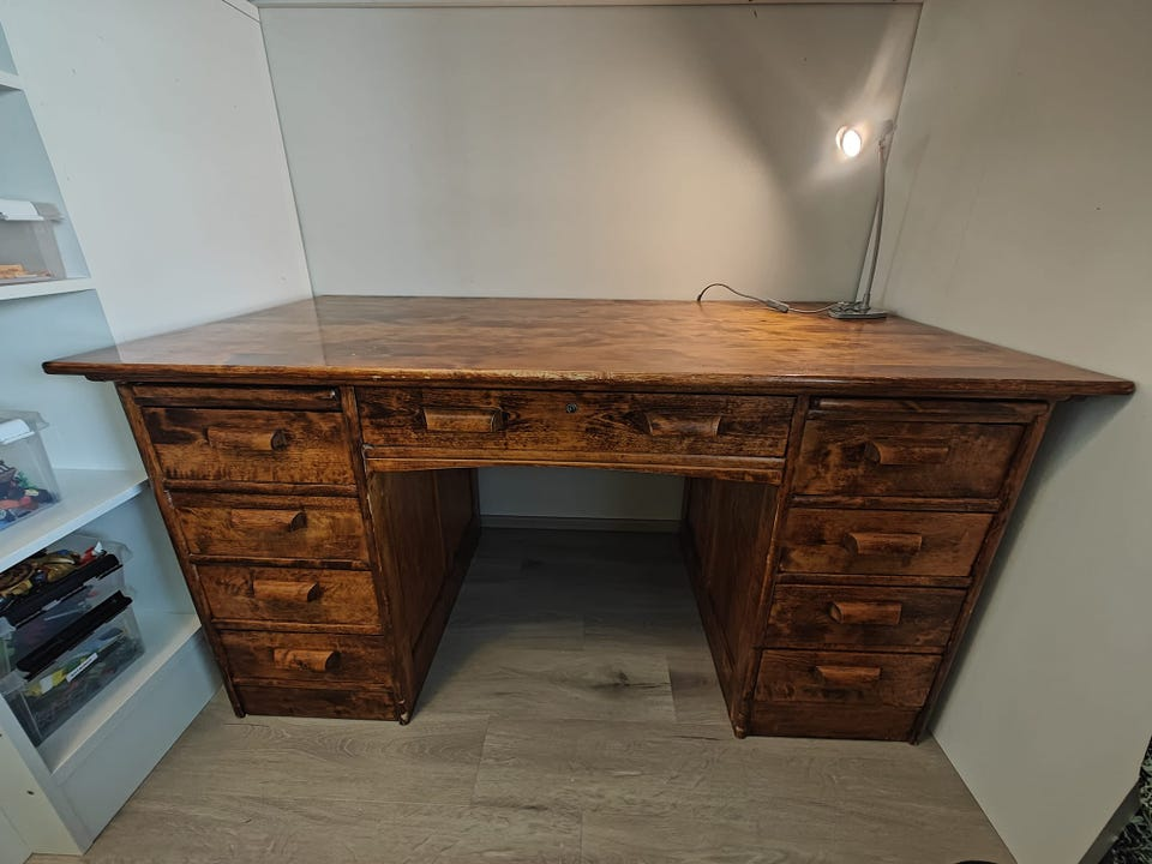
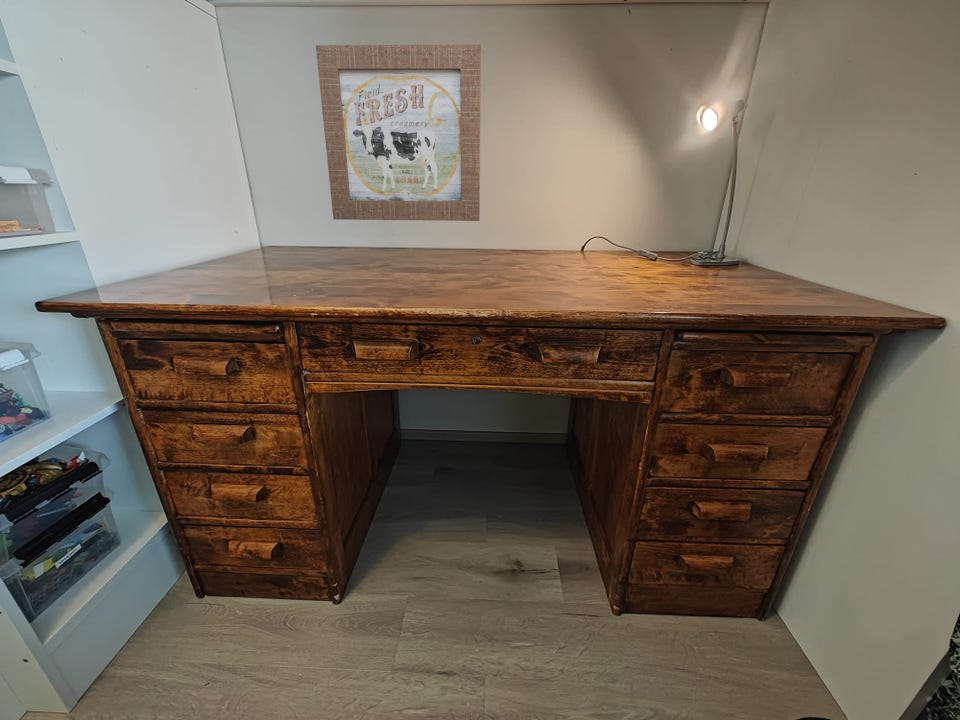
+ wall art (402, 138)
